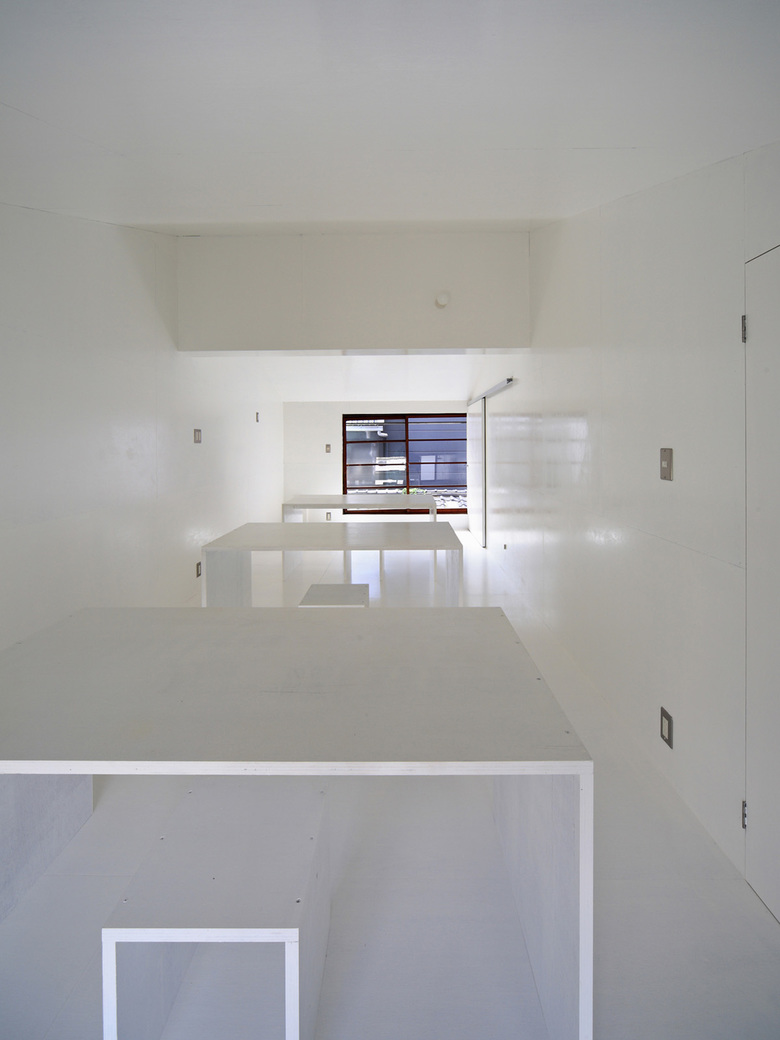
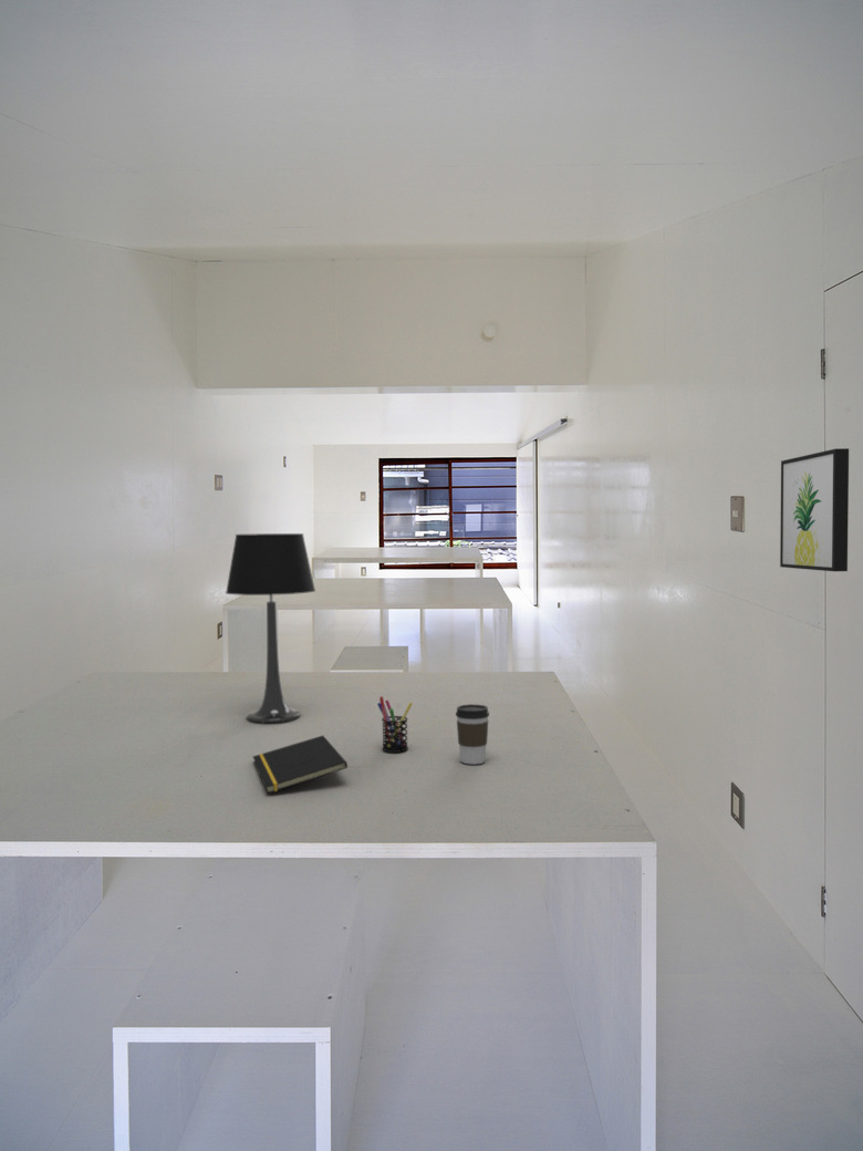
+ notepad (298, 761)
+ coffee cup (472, 734)
+ pen holder (393, 723)
+ wall art (811, 511)
+ table lamp (271, 625)
